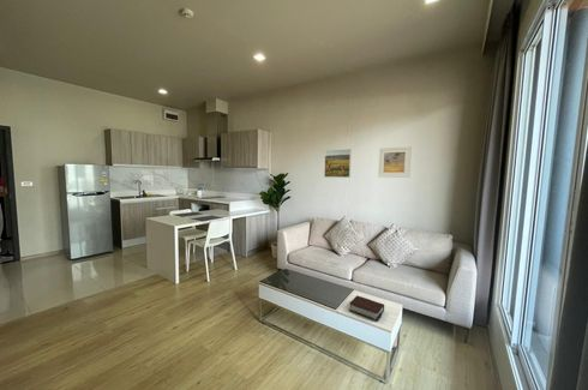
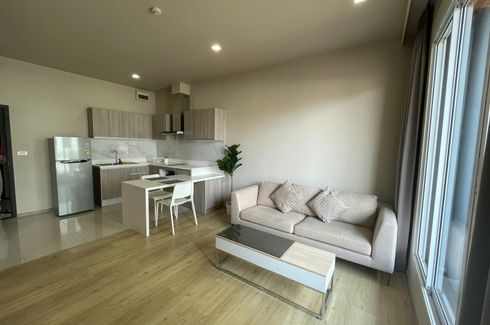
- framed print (394, 162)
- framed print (337, 163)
- bible (366, 307)
